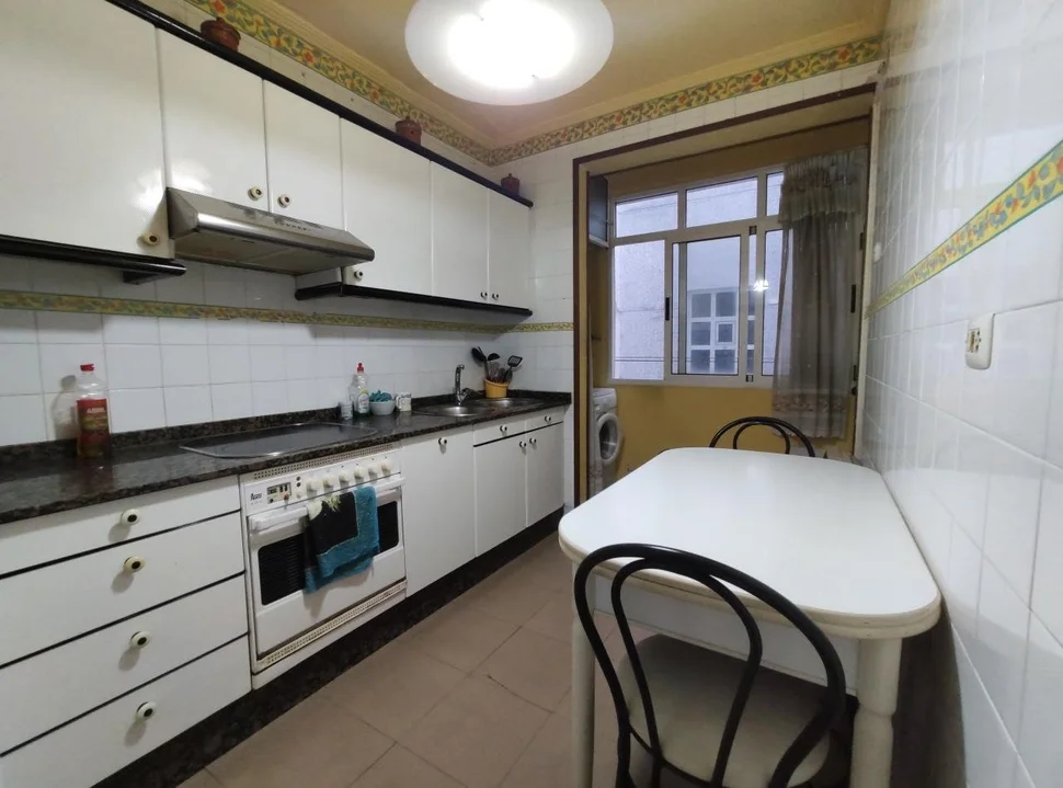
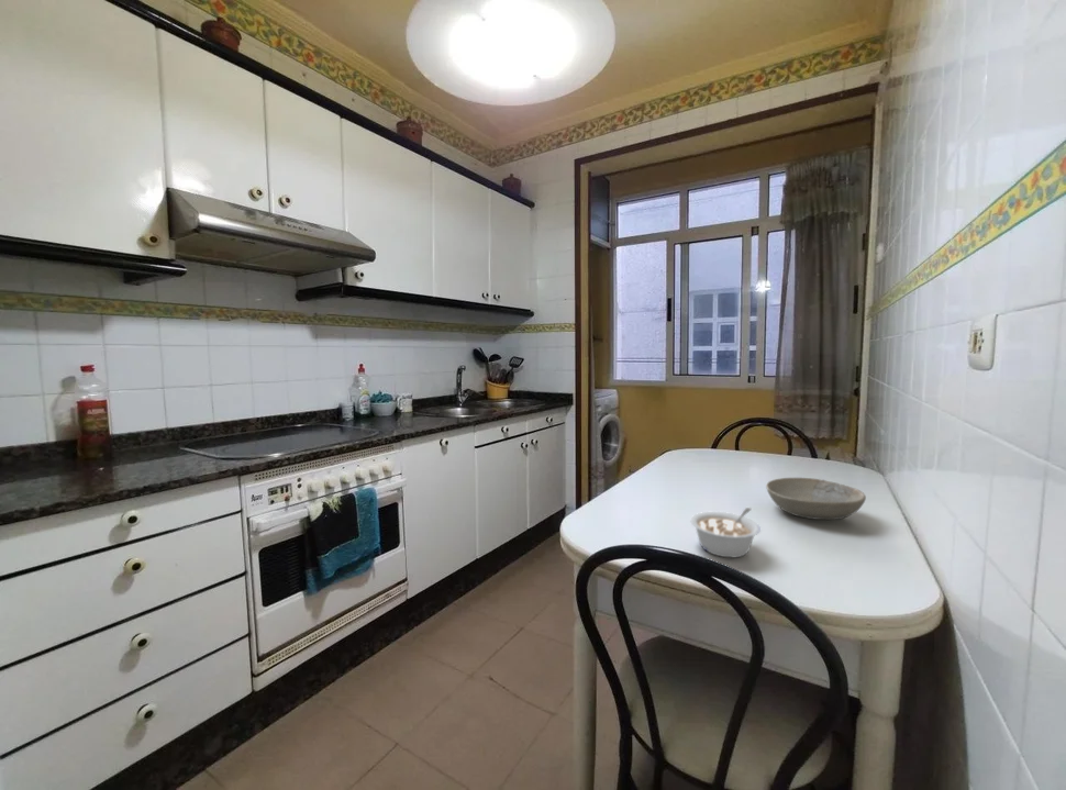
+ bowl (813, 500)
+ legume (723, 532)
